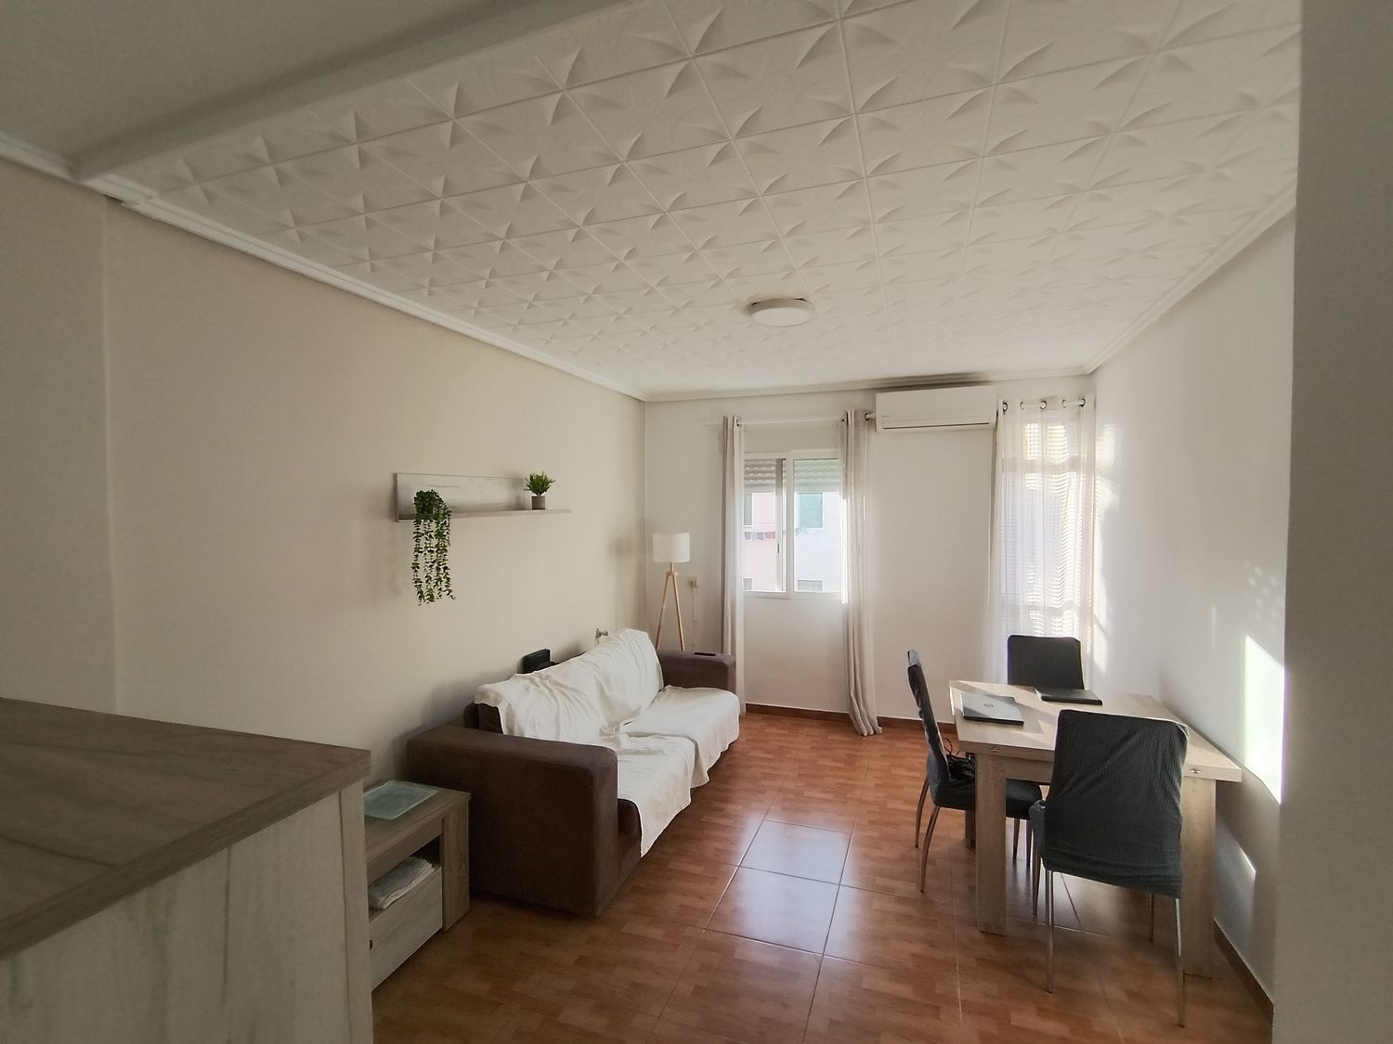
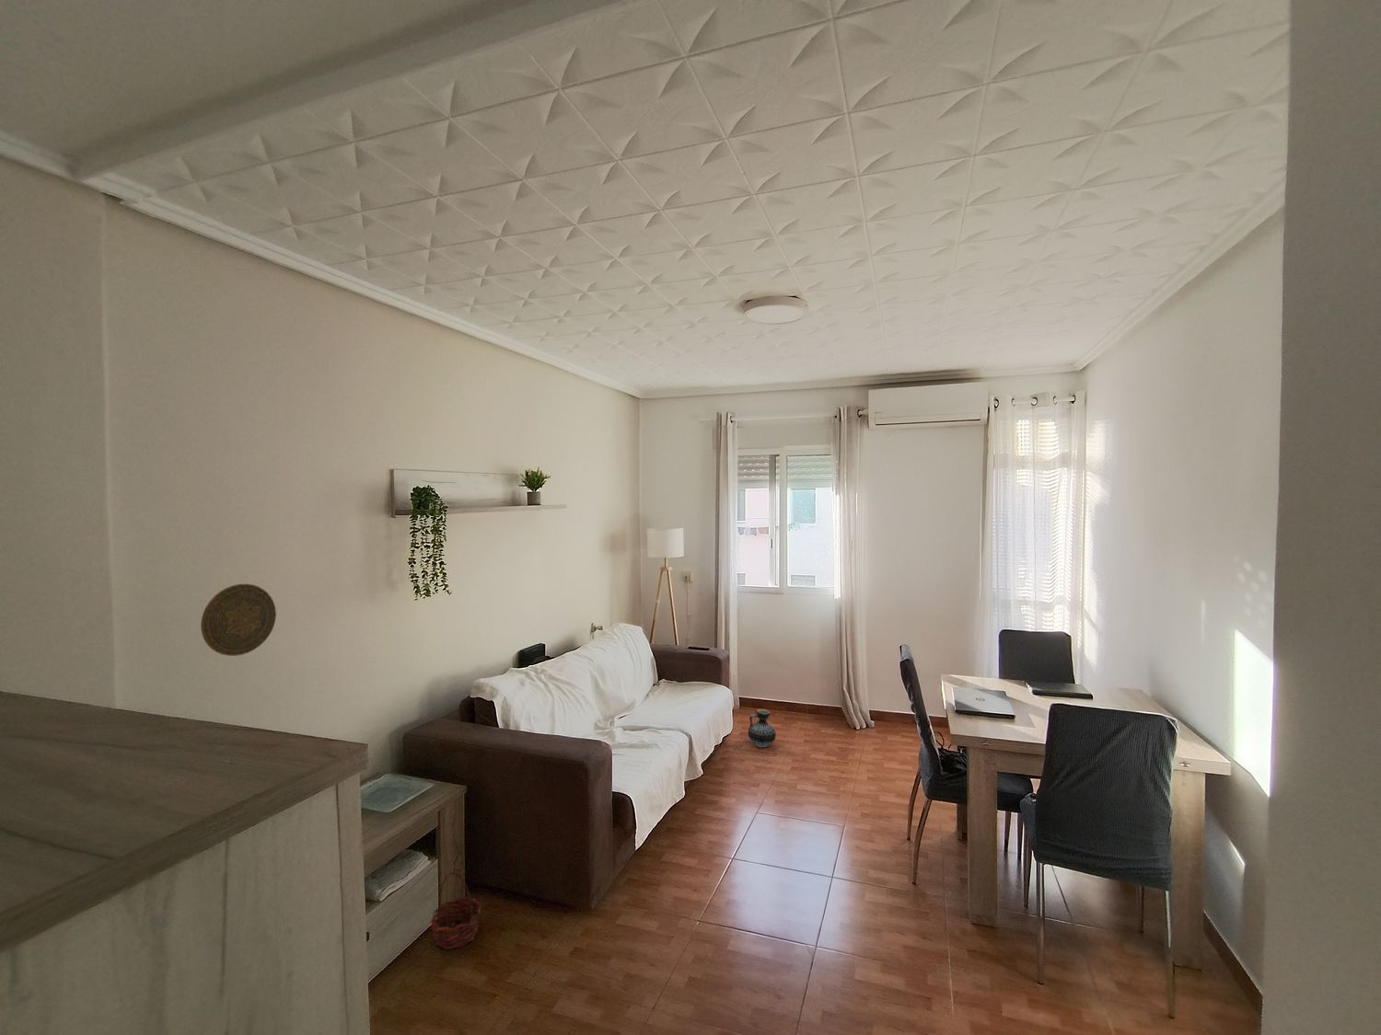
+ ceramic jug (761, 727)
+ decorative plate (242, 620)
+ basket (456, 903)
